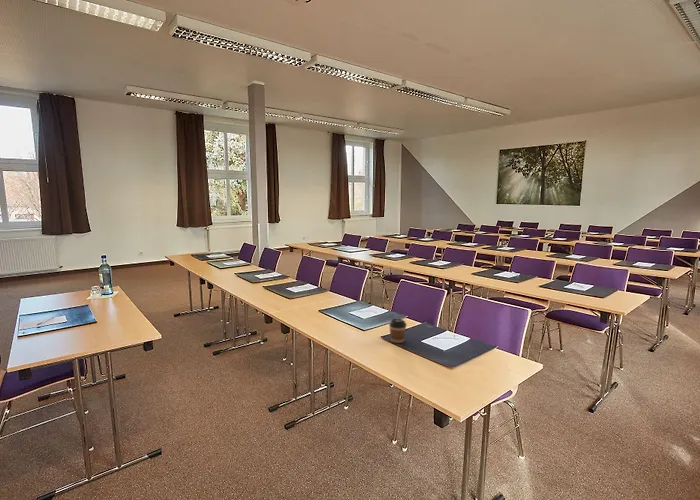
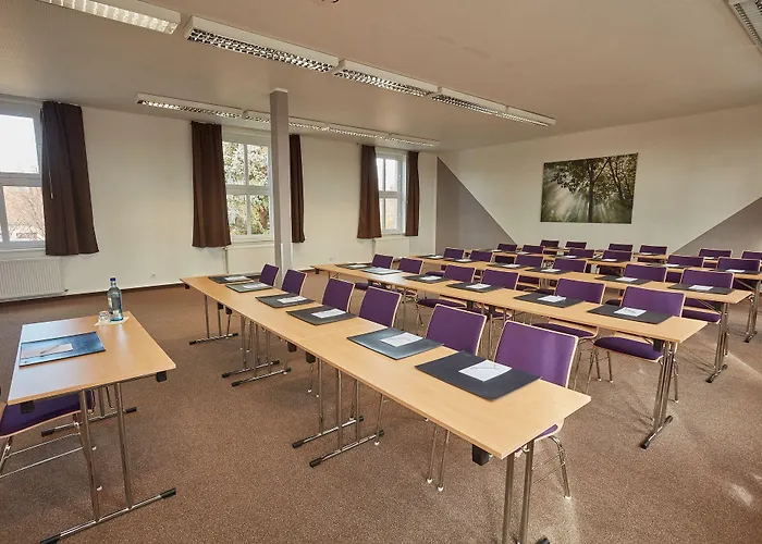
- coffee cup (397, 329)
